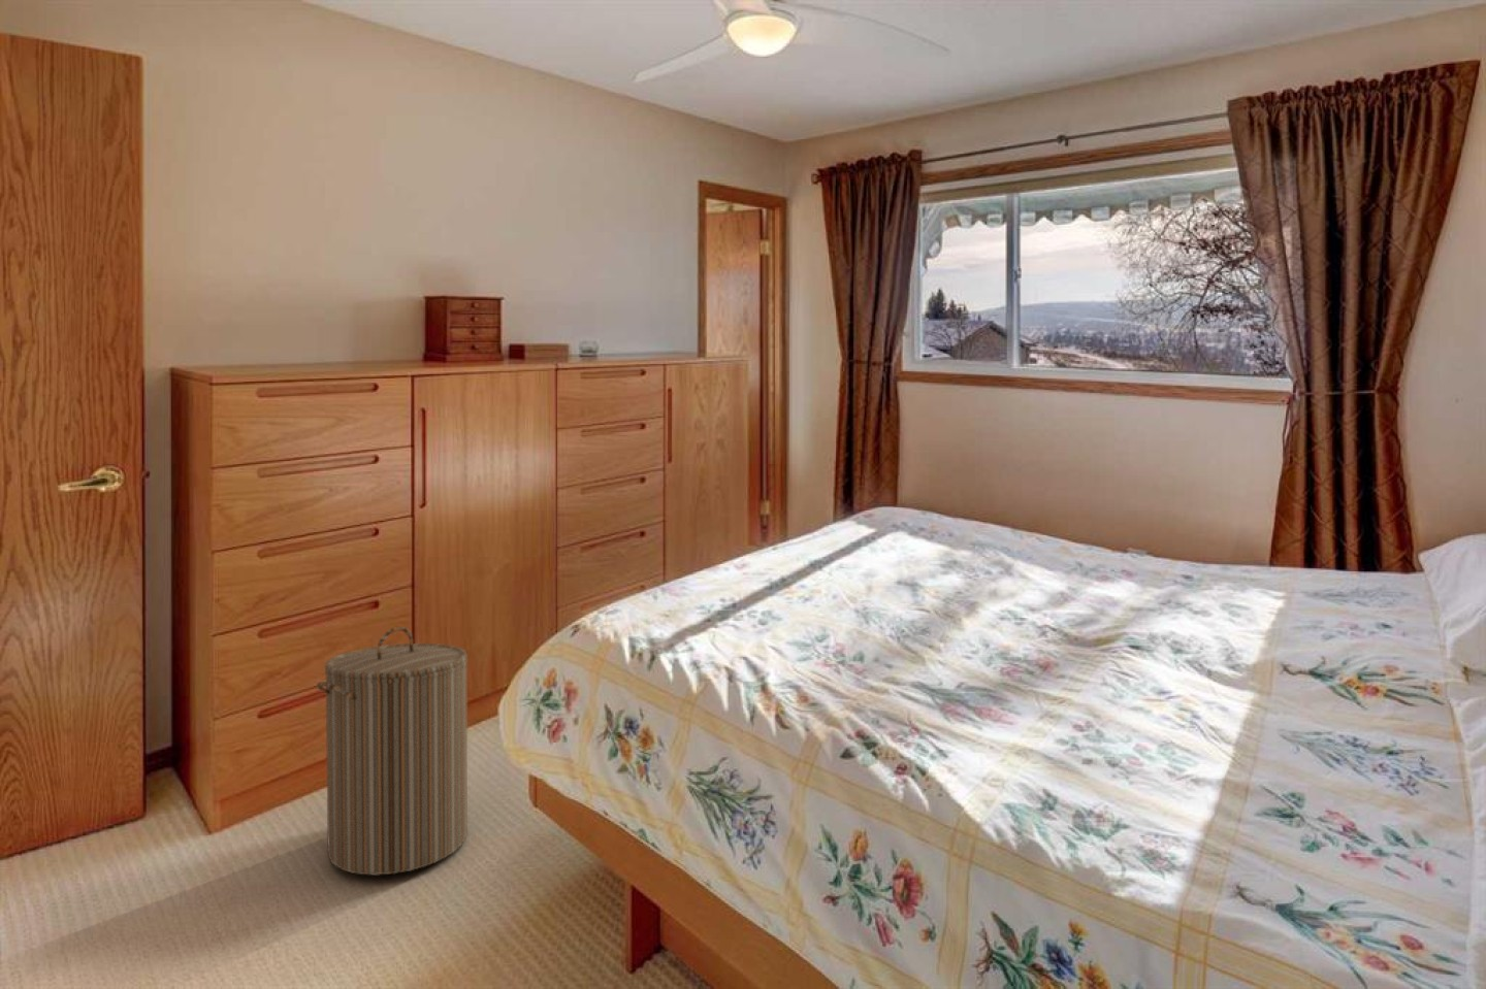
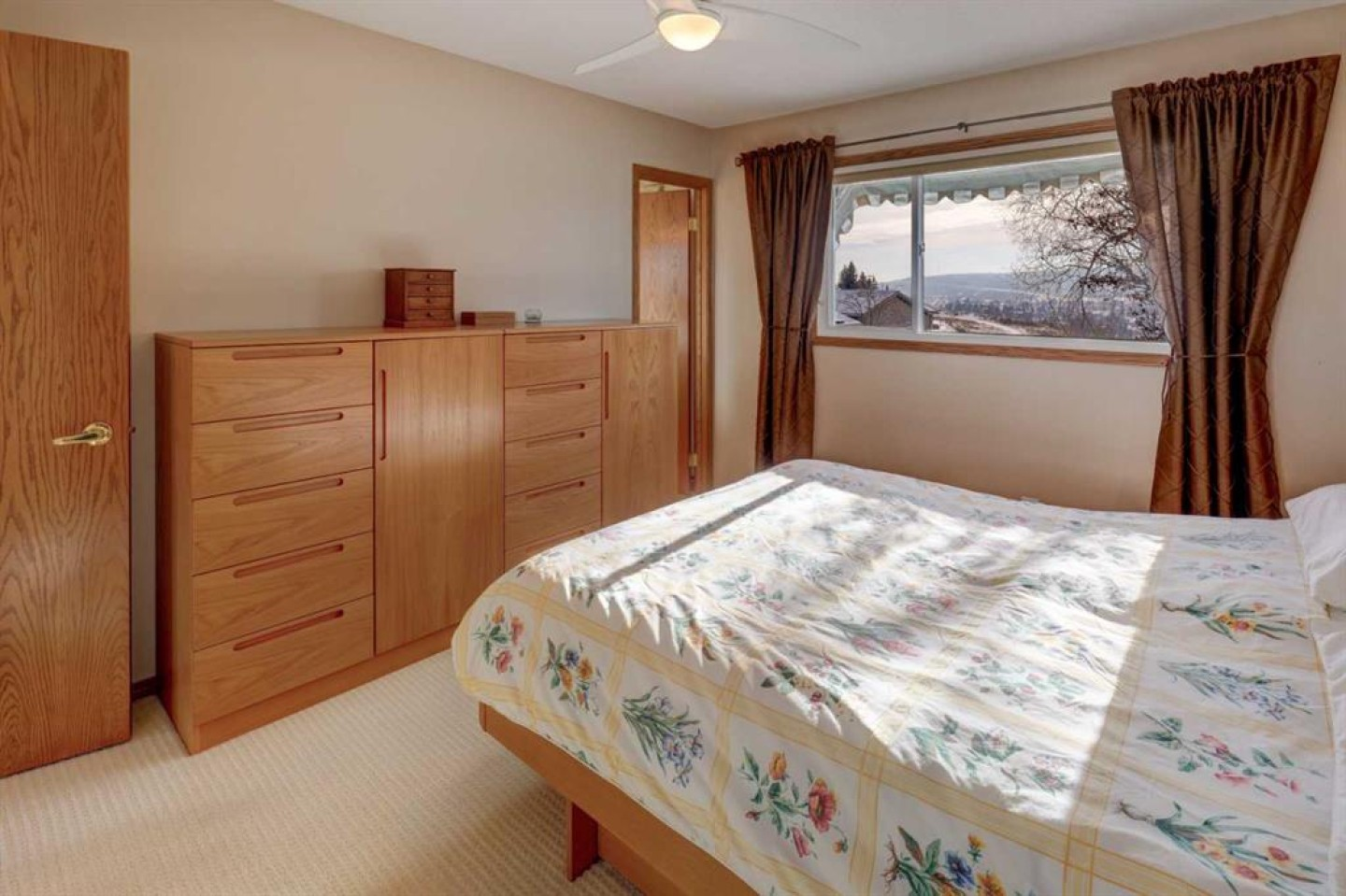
- laundry hamper (399, 735)
